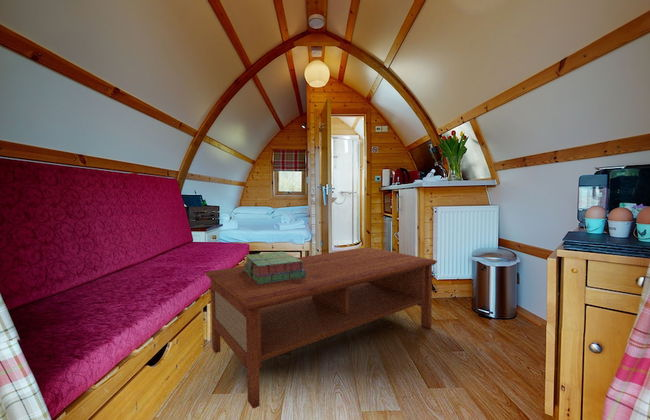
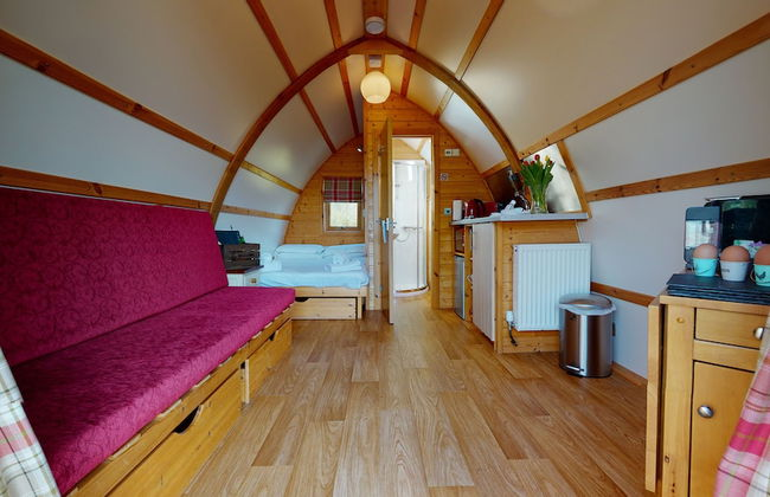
- coffee table (329, 301)
- stack of books (272, 265)
